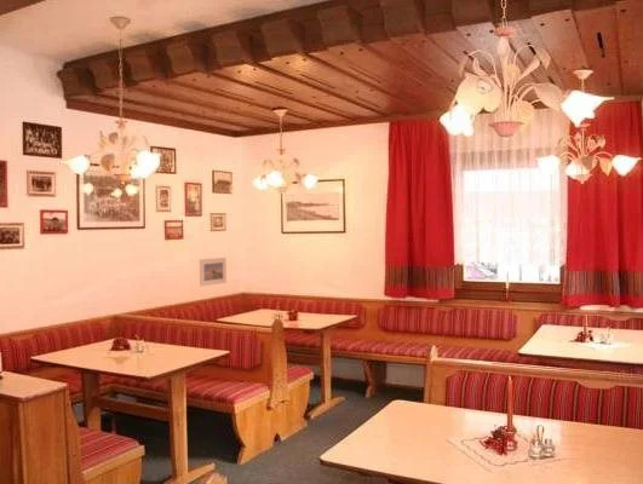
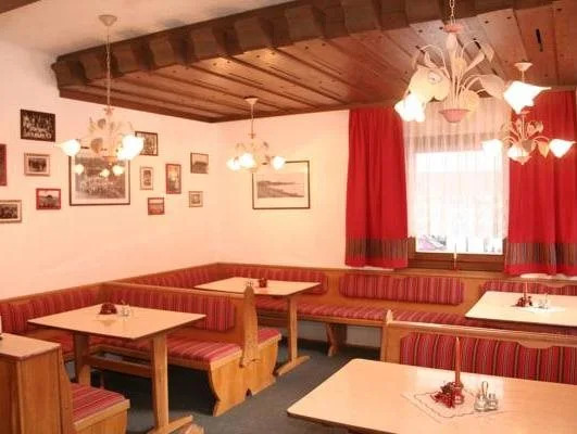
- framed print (213, 271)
